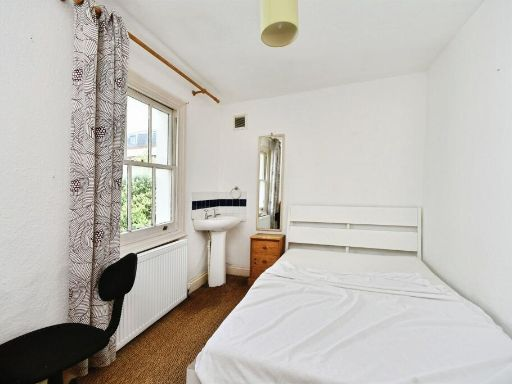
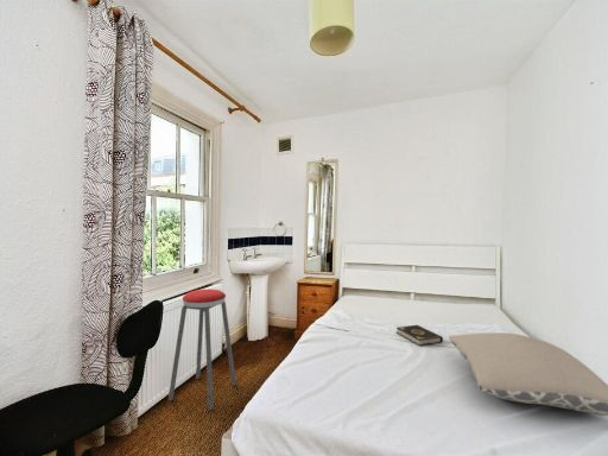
+ book (418, 334)
+ pillow (522, 365)
+ music stool (205, 342)
